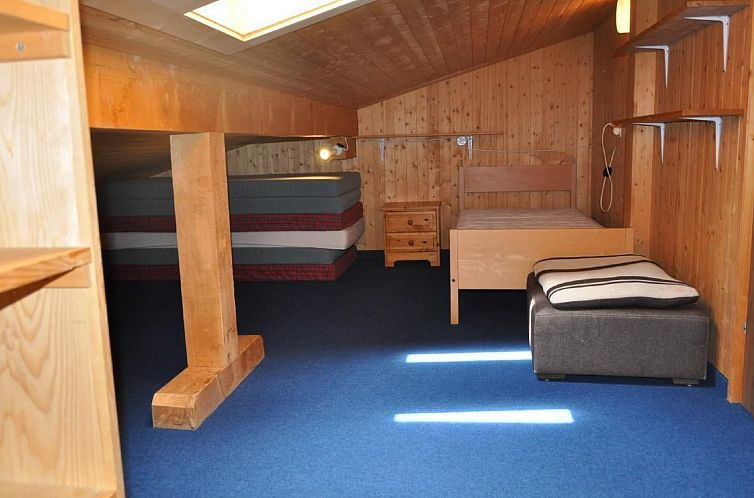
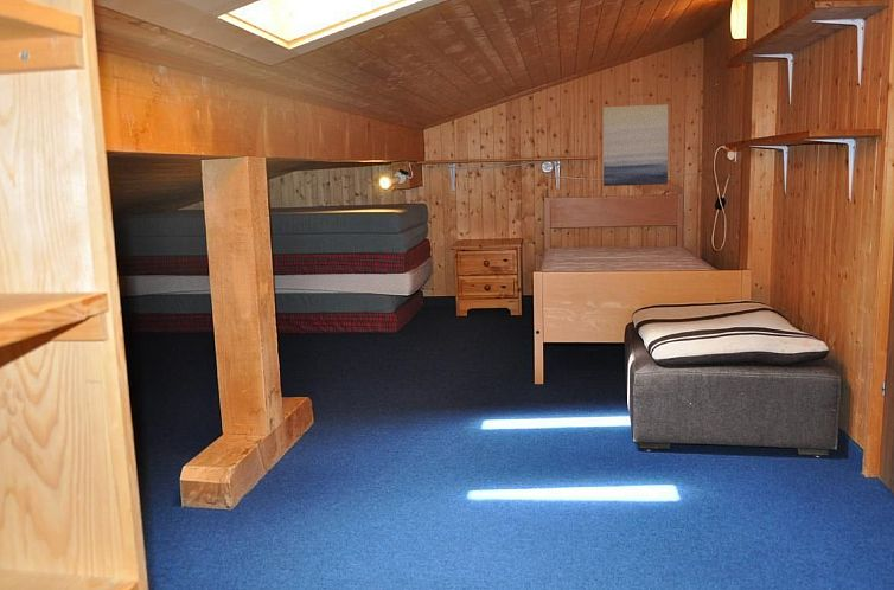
+ wall art (634, 146)
